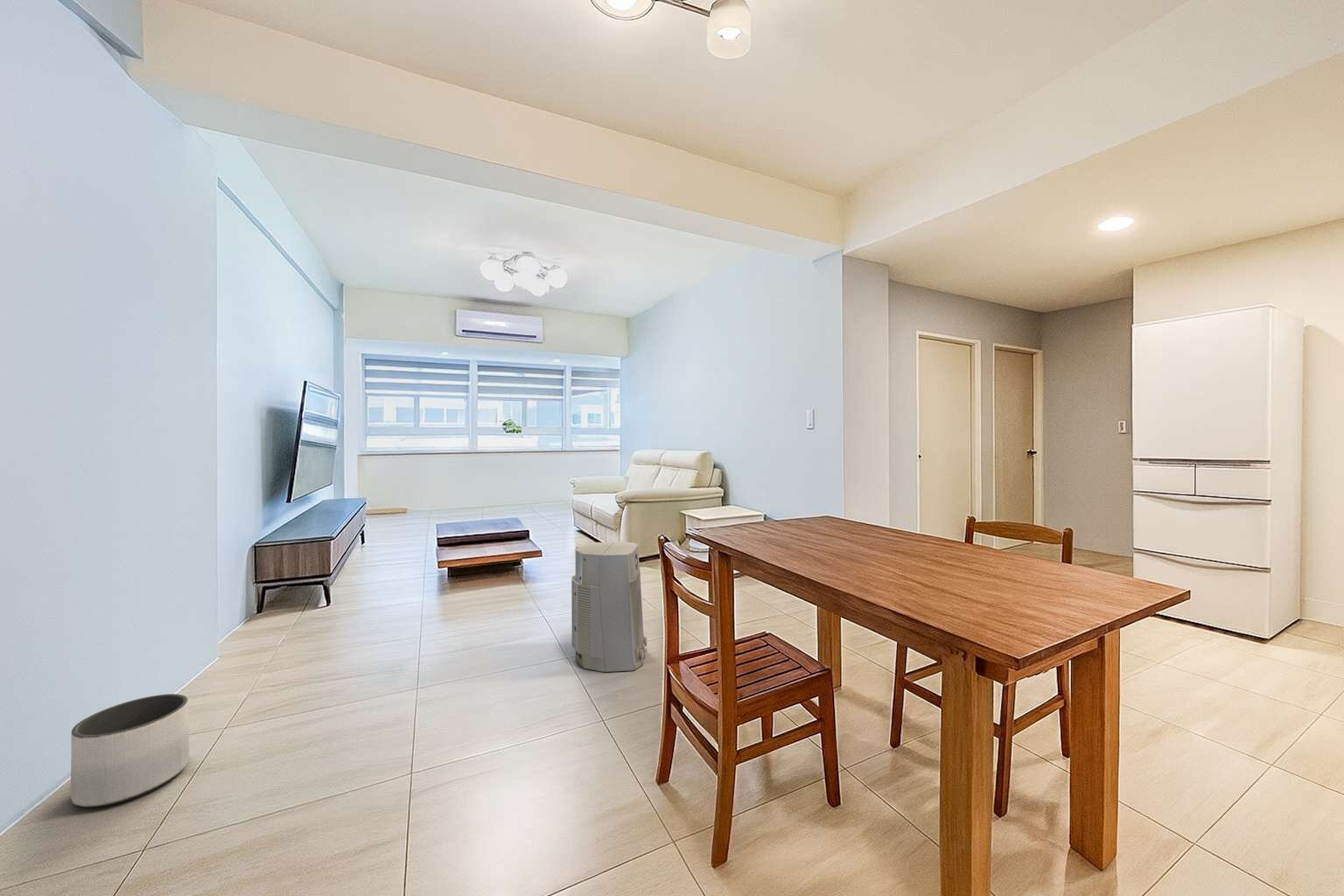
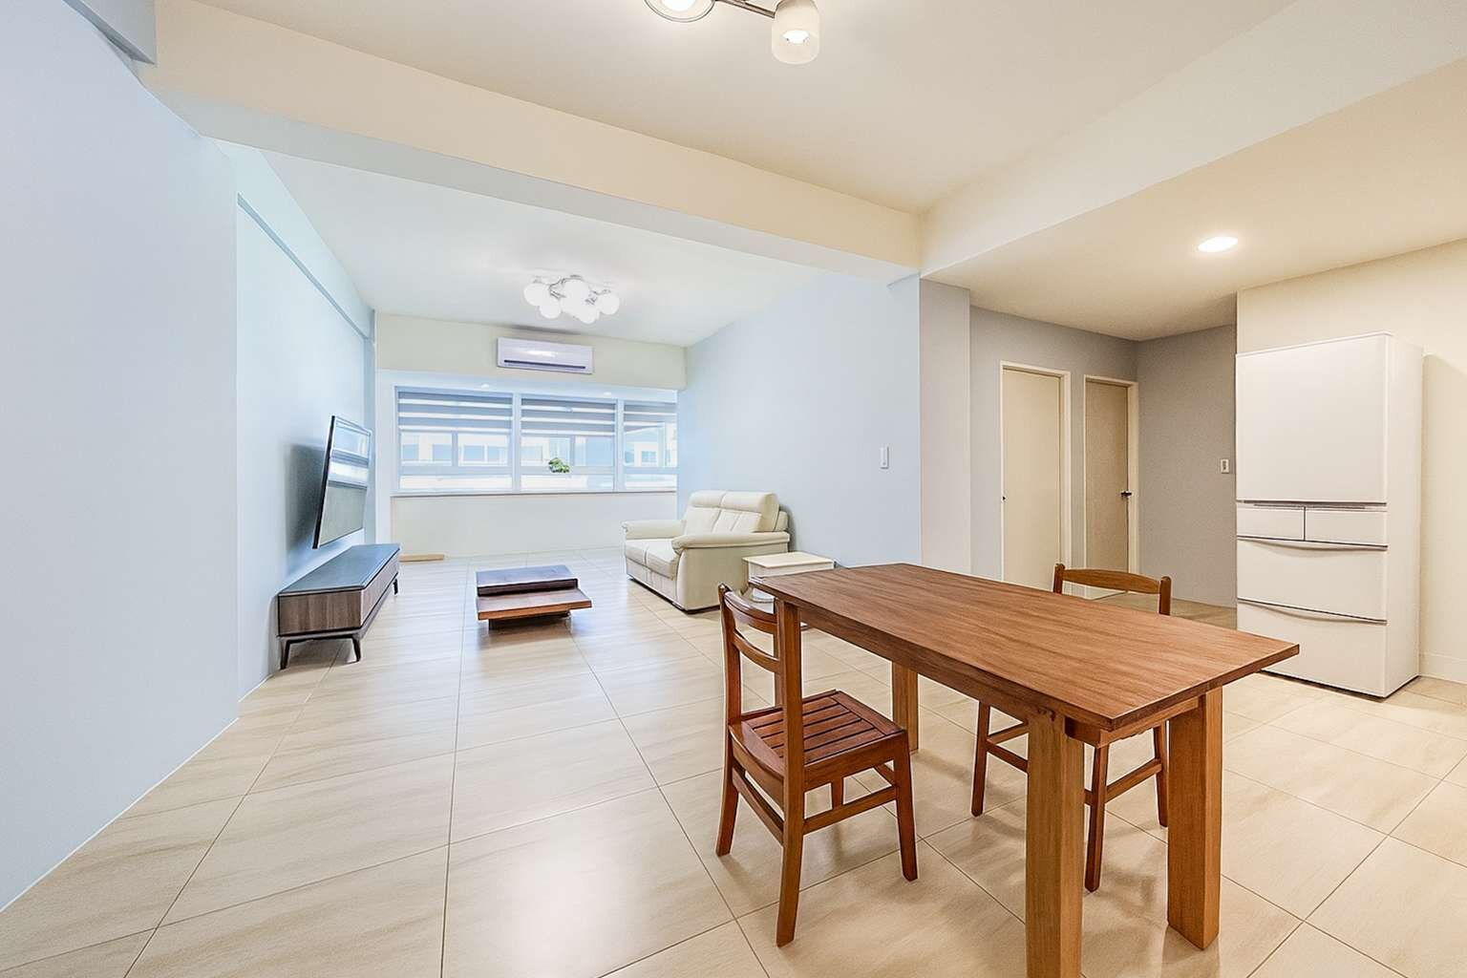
- air purifier (608, 602)
- planter (133, 747)
